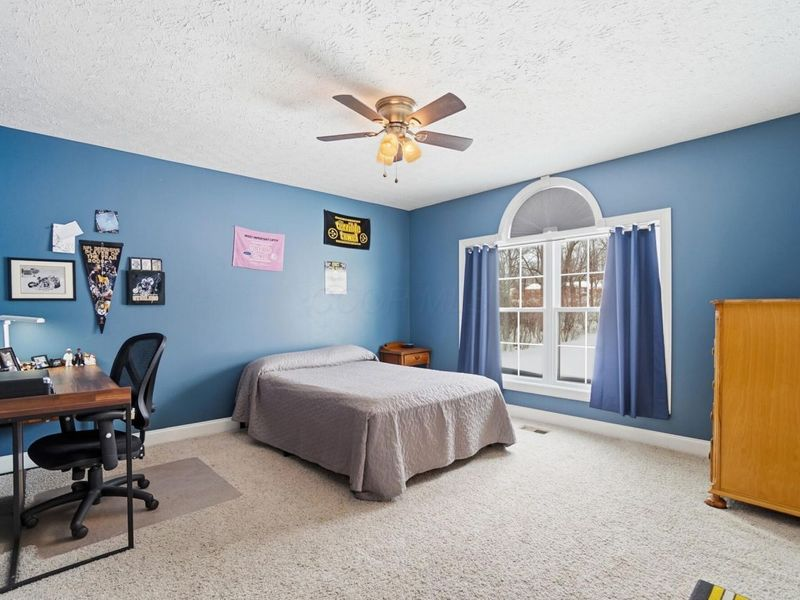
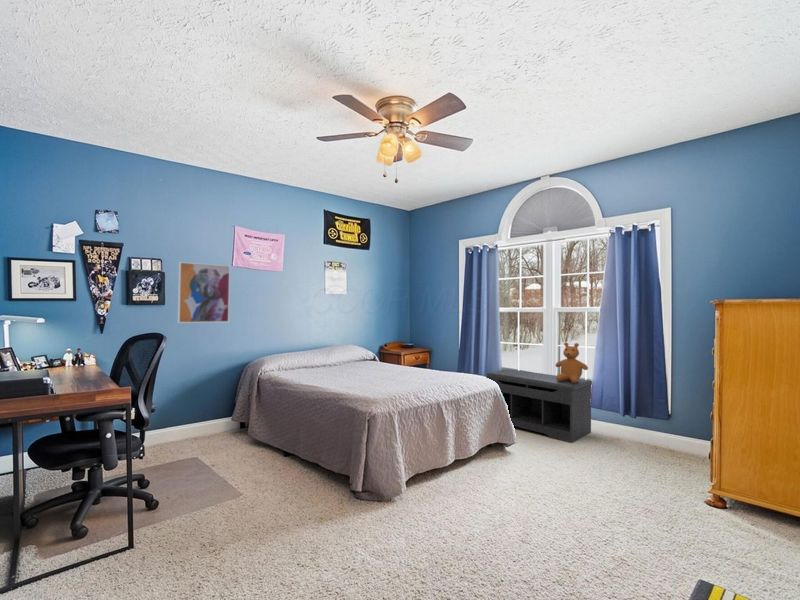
+ bench (536, 401)
+ teddy bear (569, 361)
+ wall art (204, 293)
